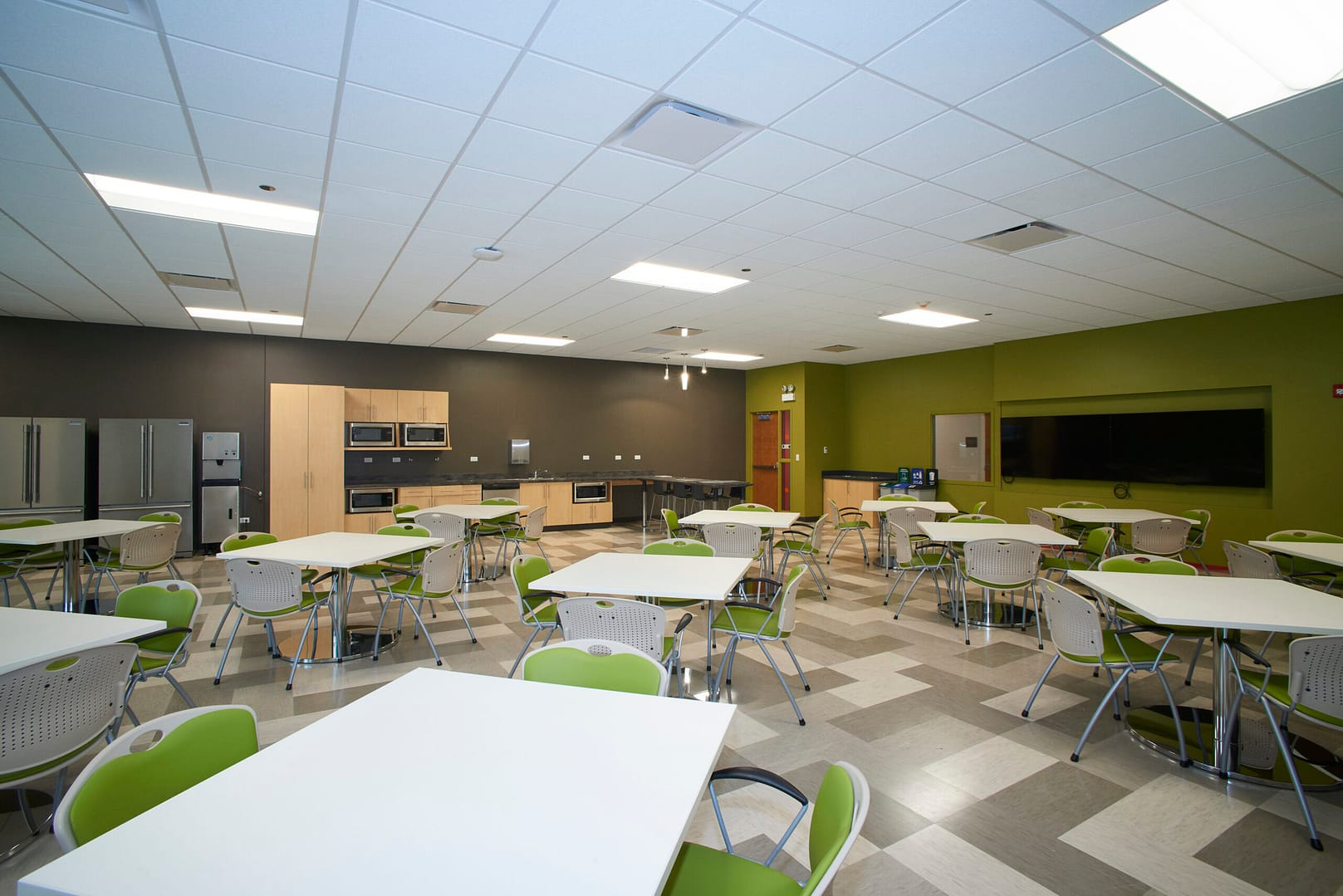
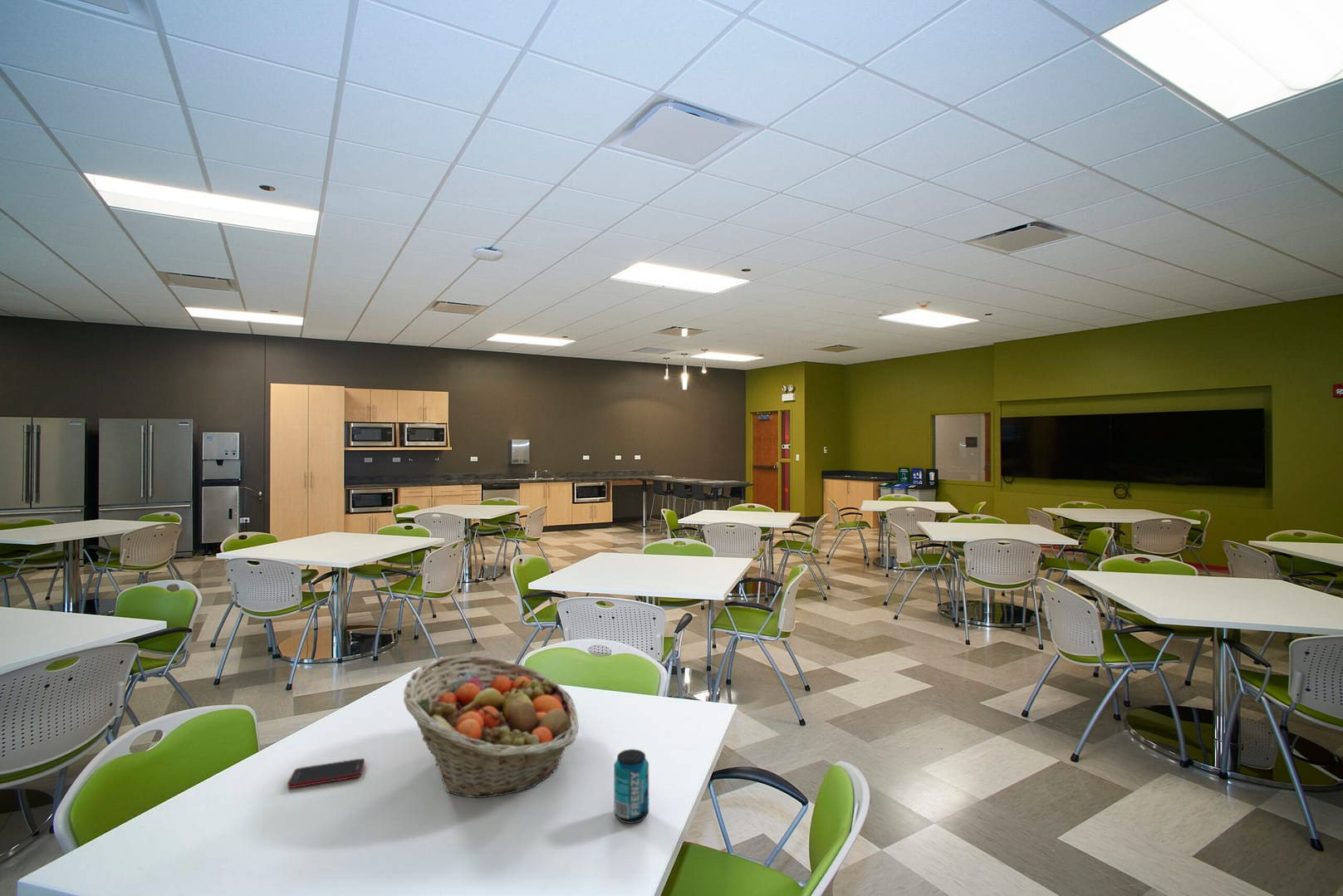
+ fruit basket (495, 715)
+ cell phone (327, 772)
+ beverage can (631, 785)
